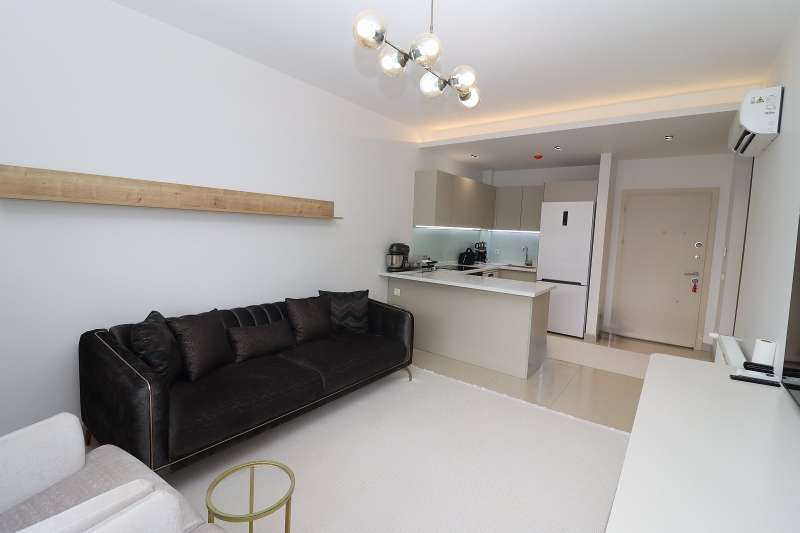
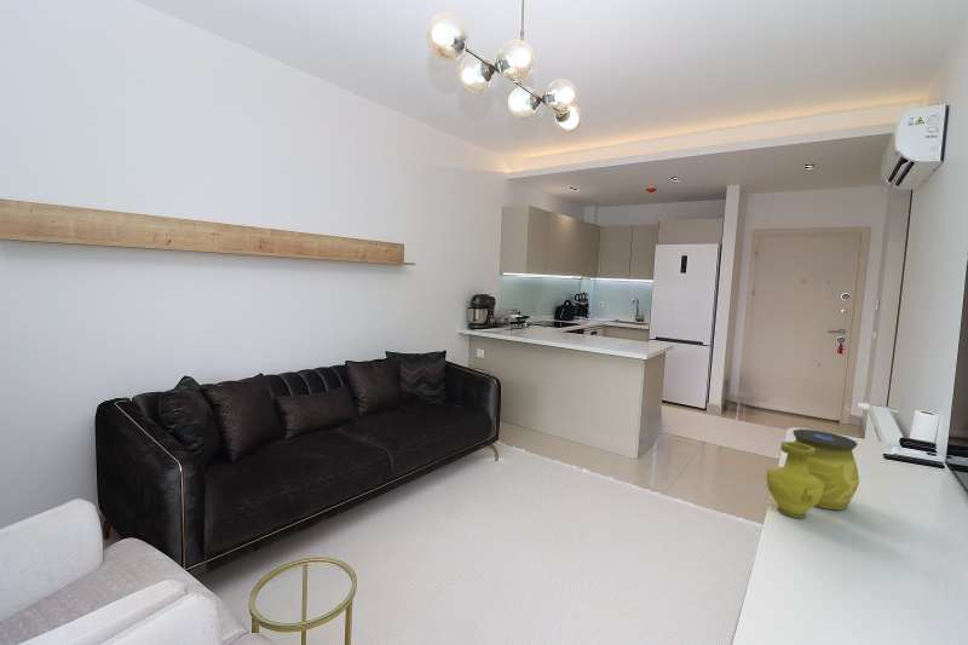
+ decorative vase (811, 473)
